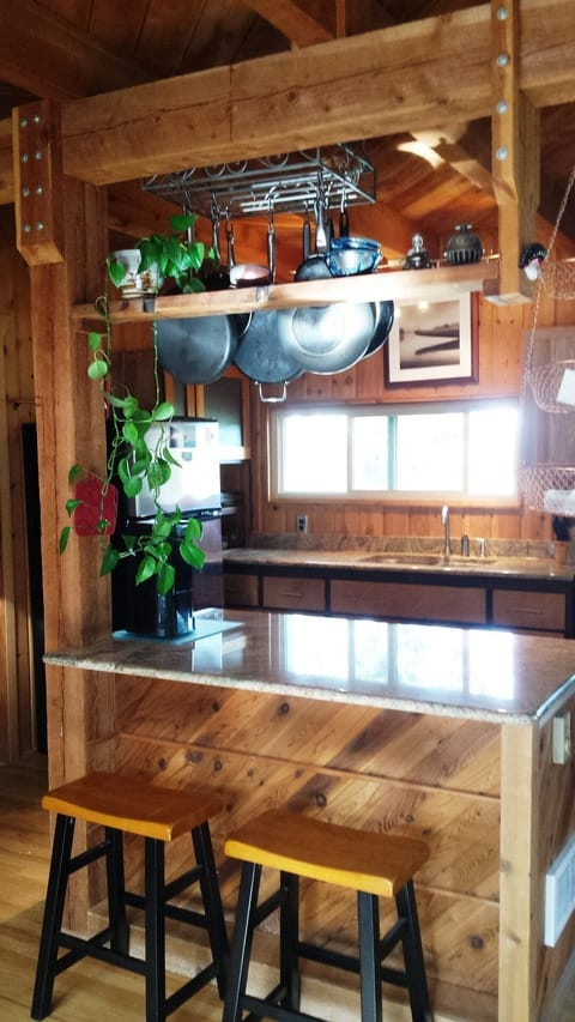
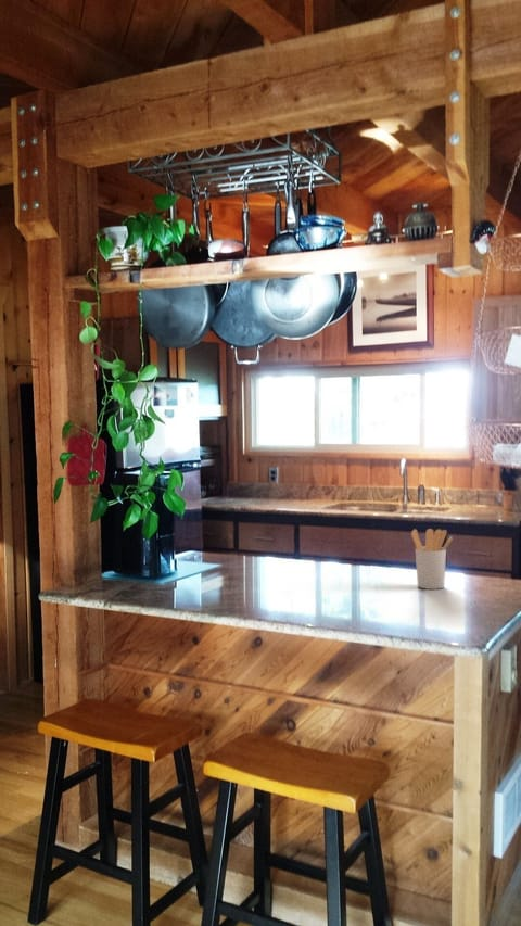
+ utensil holder (432, 557)
